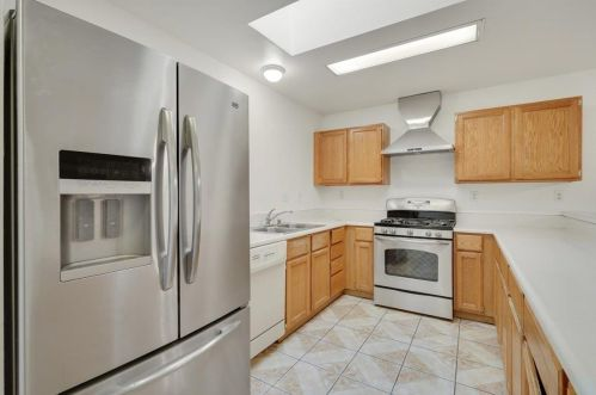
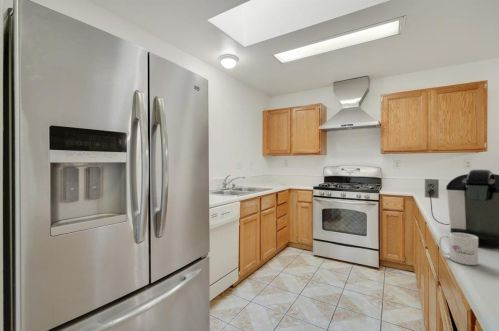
+ coffee maker (461, 202)
+ mug (457, 246)
